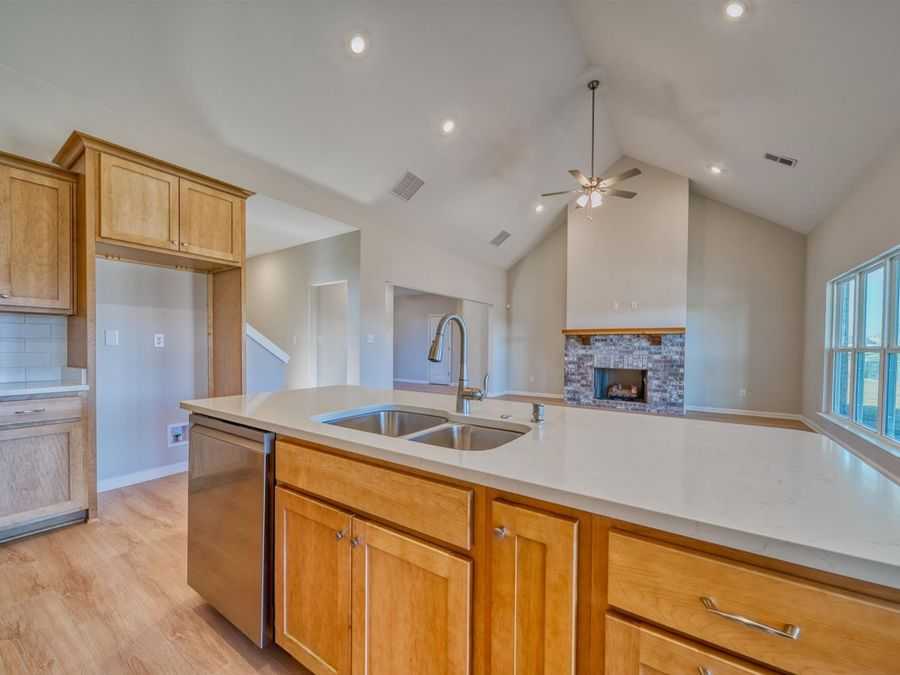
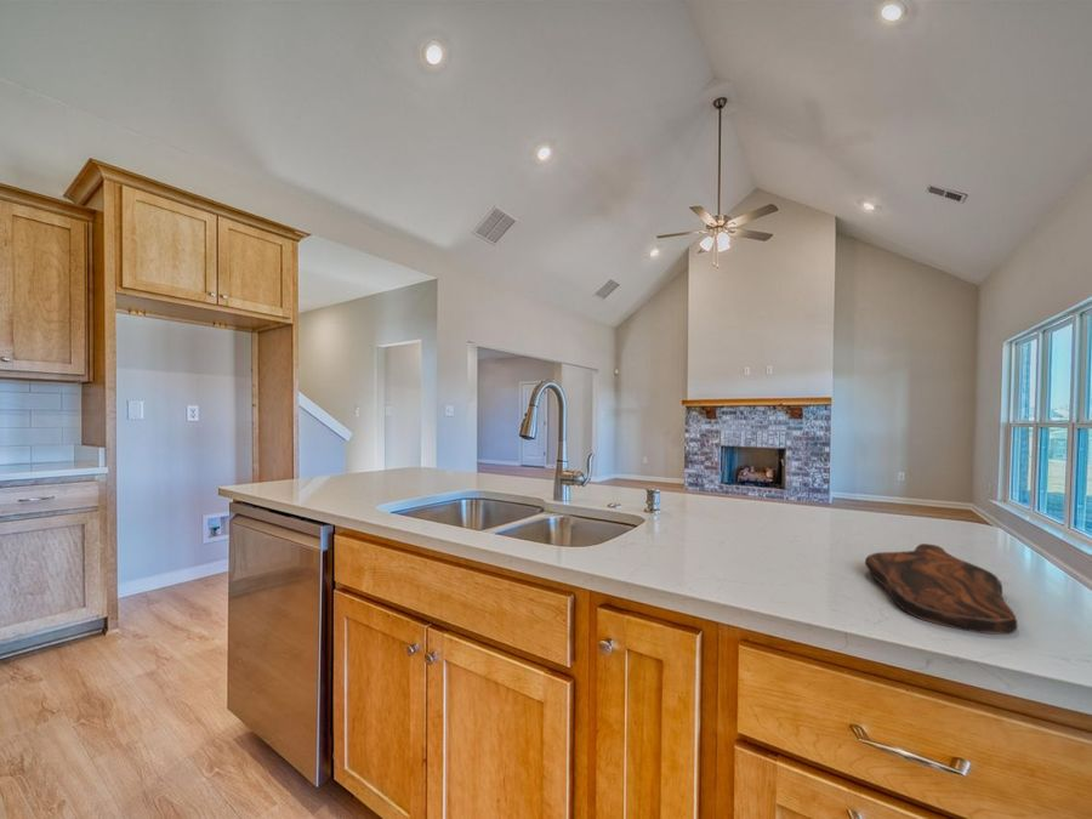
+ cutting board (929, 575)
